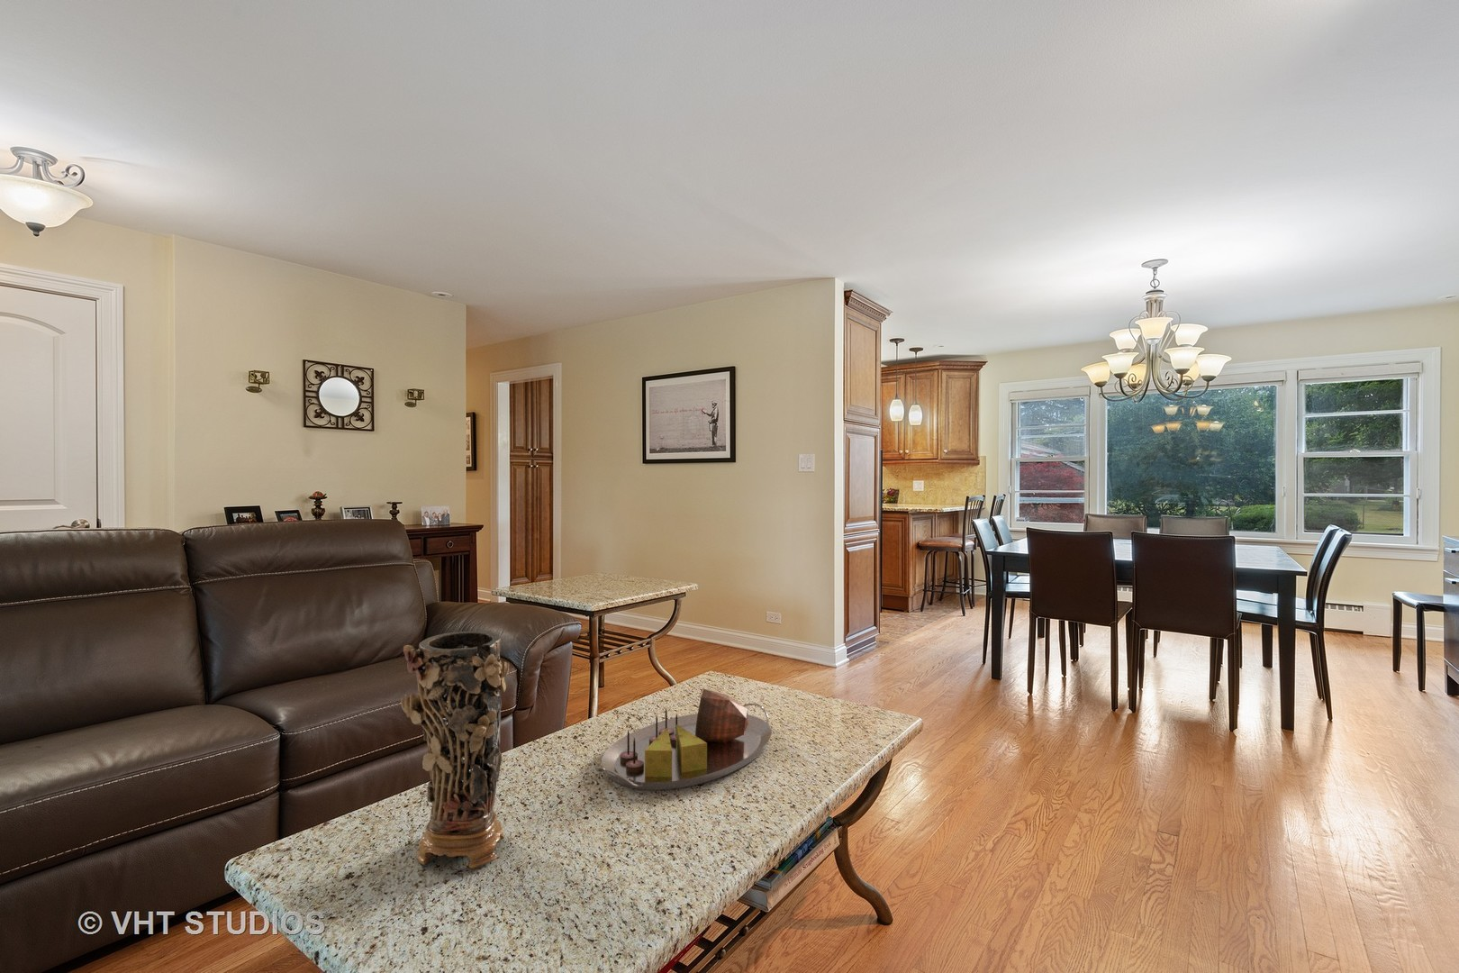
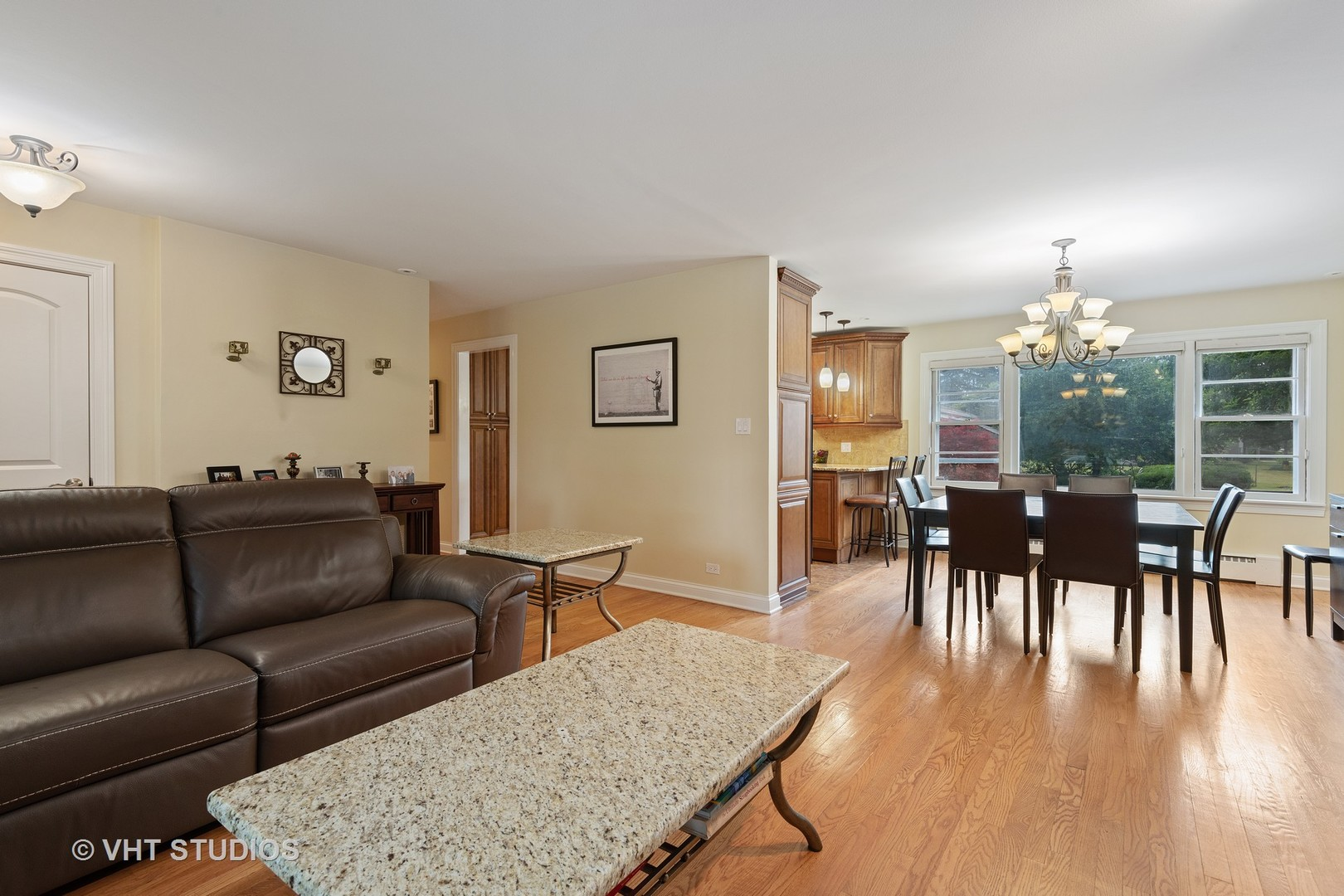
- decorative vase (456, 744)
- serving tray (690, 724)
